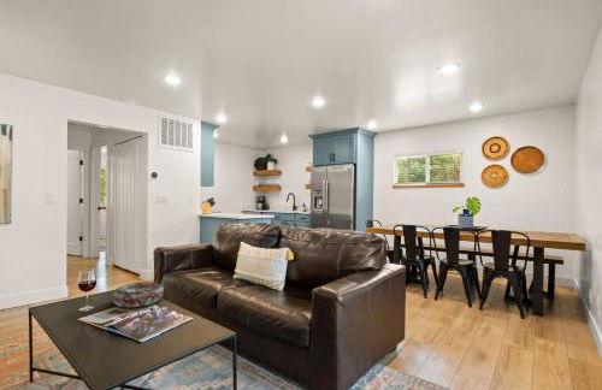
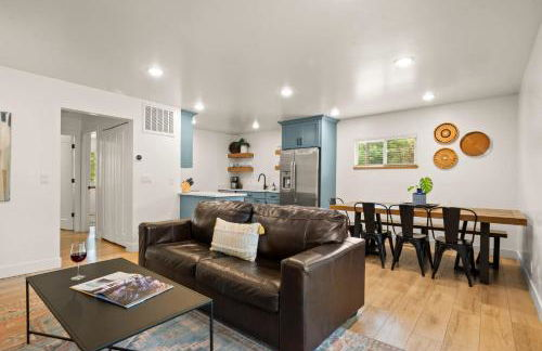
- decorative bowl (138, 294)
